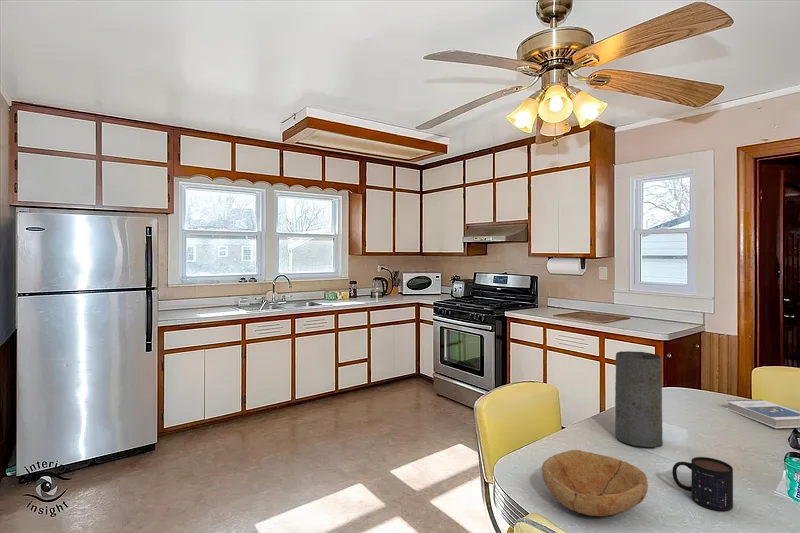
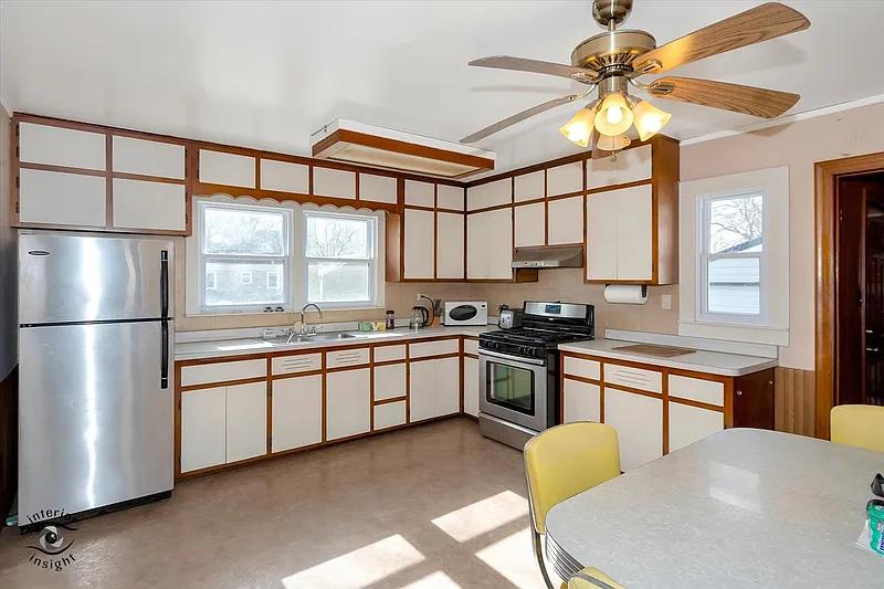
- vase (638, 397)
- hardback book (768, 412)
- mug (701, 479)
- bowl (594, 487)
